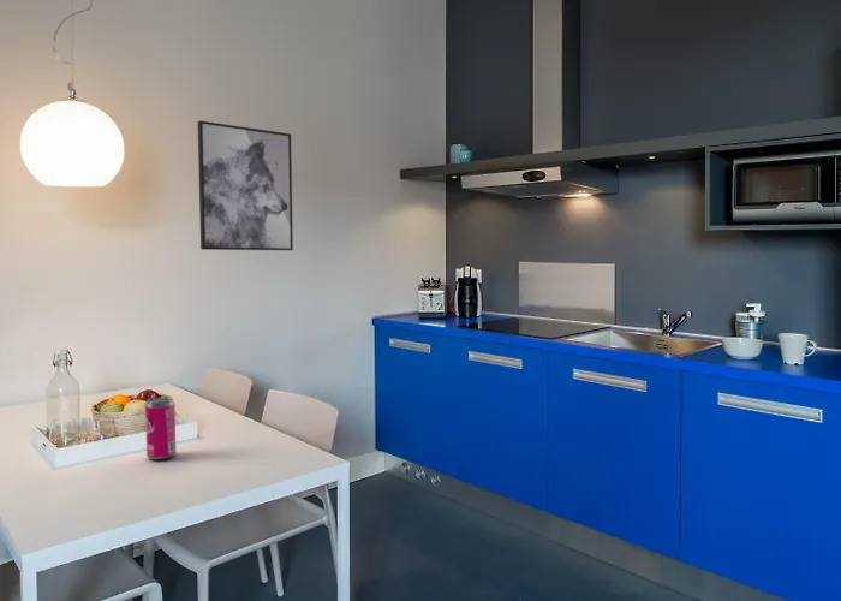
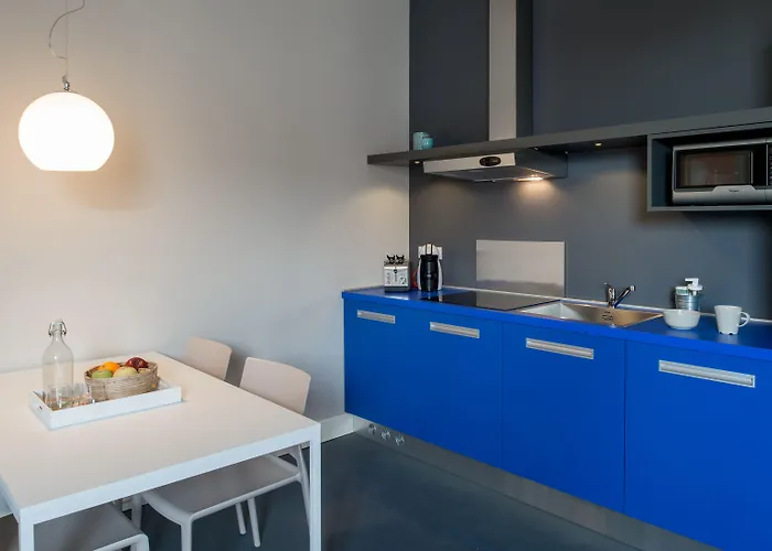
- beverage can (160, 428)
- wall art (247, 189)
